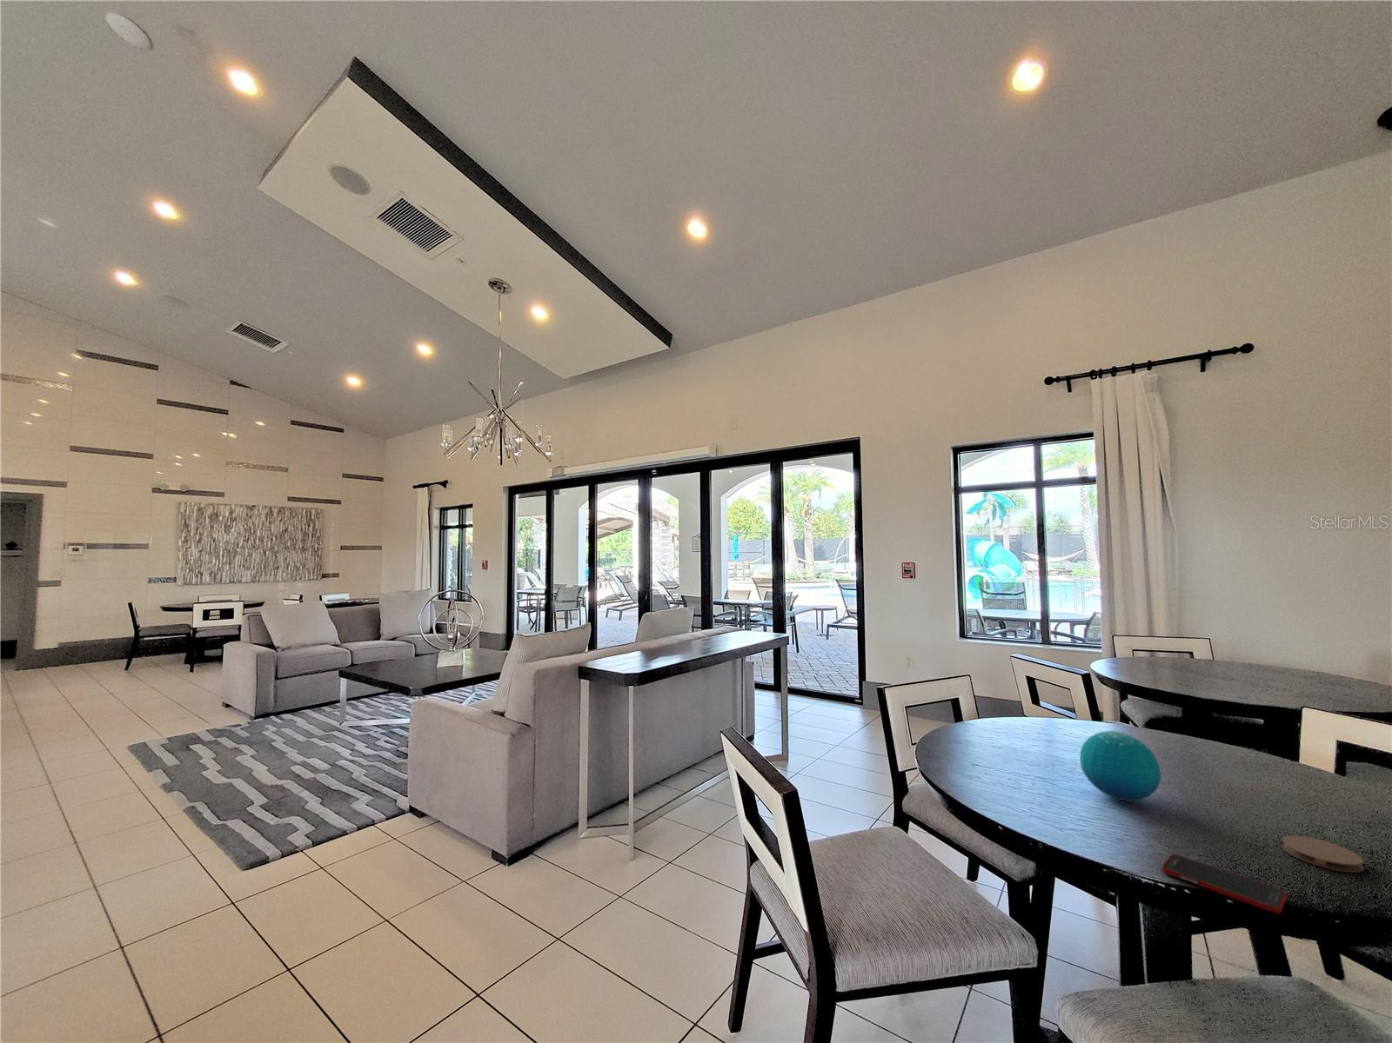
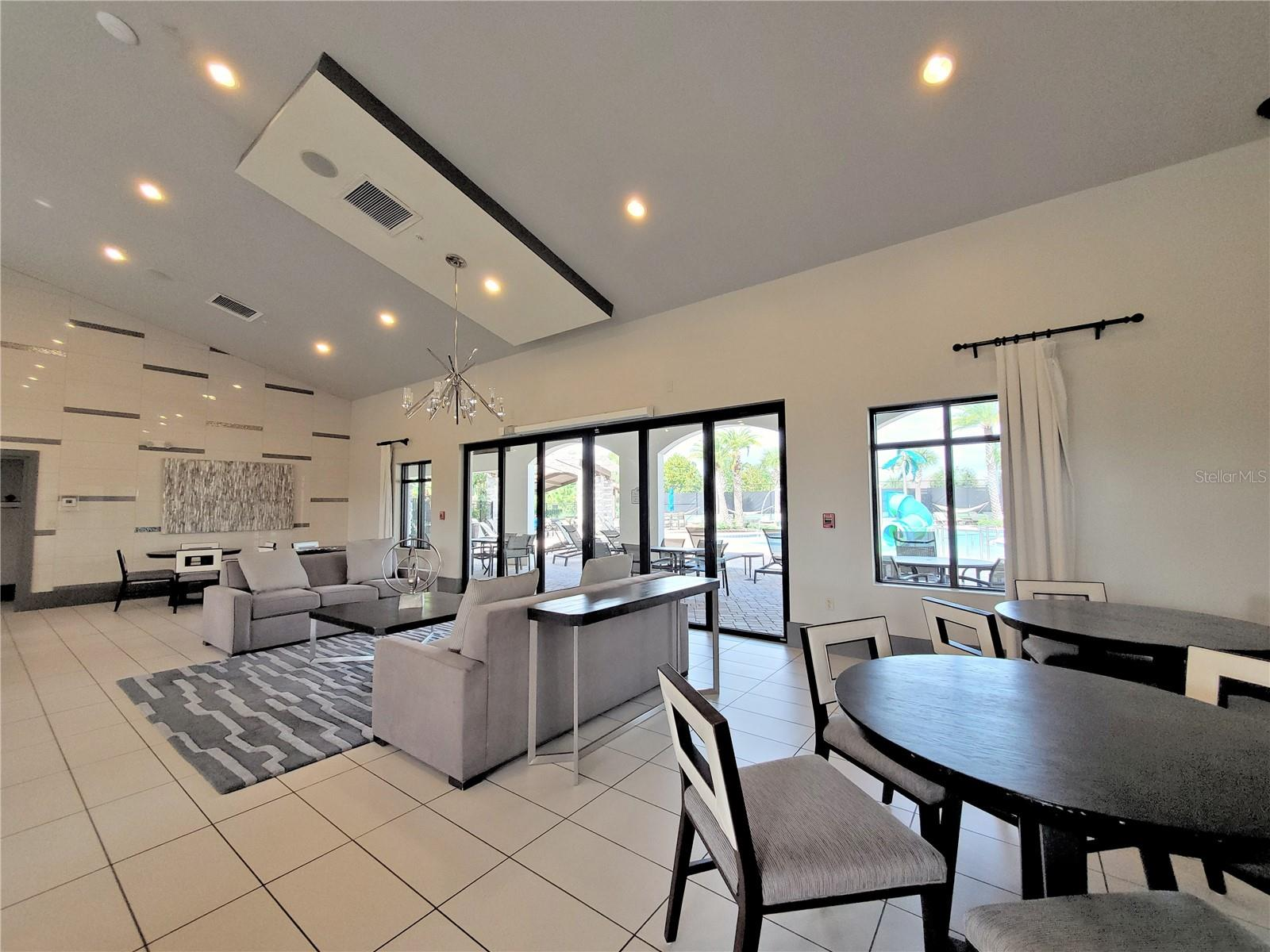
- cell phone (1221, 881)
- decorative orb (1119, 765)
- coaster (1322, 852)
